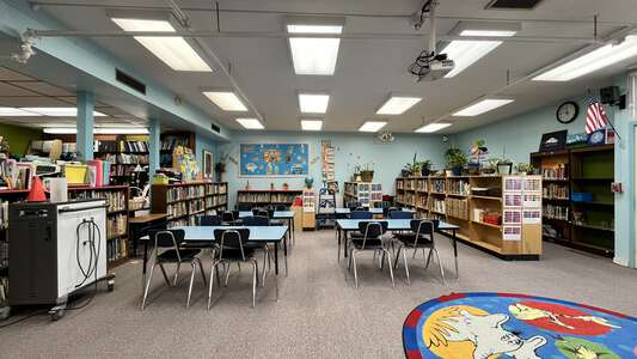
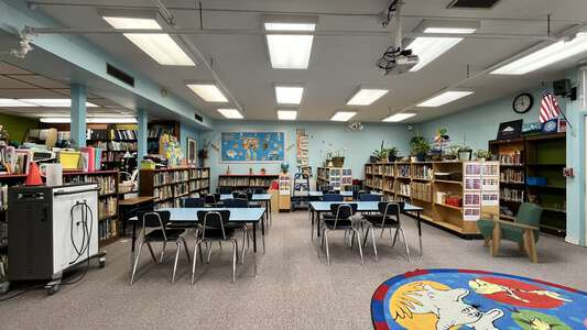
+ armchair (506, 228)
